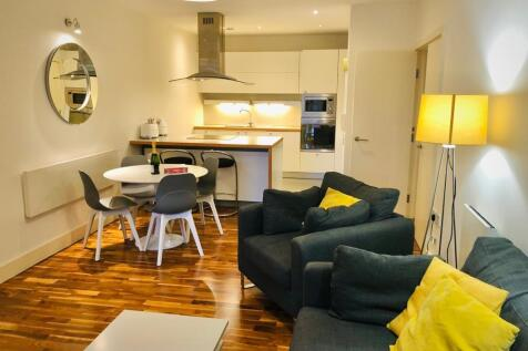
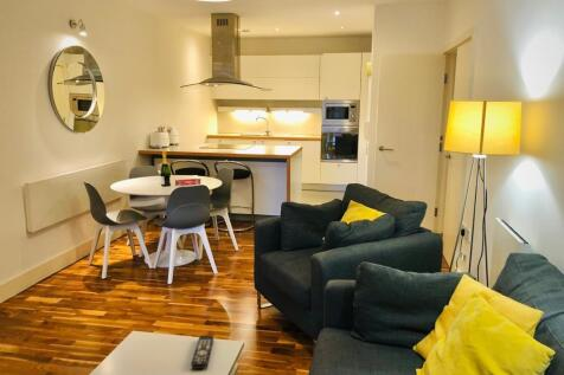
+ remote control (203, 350)
